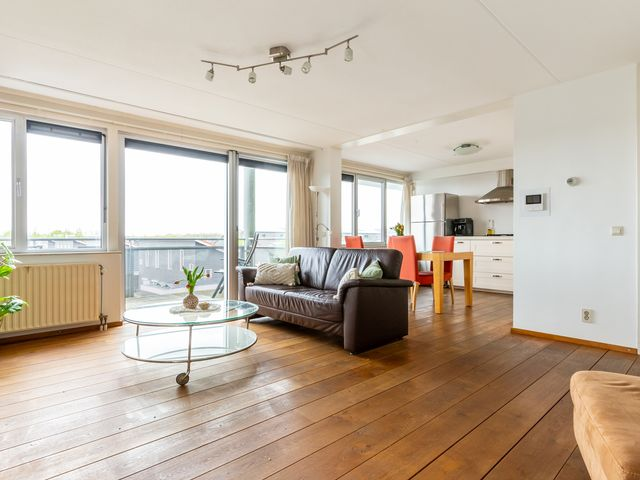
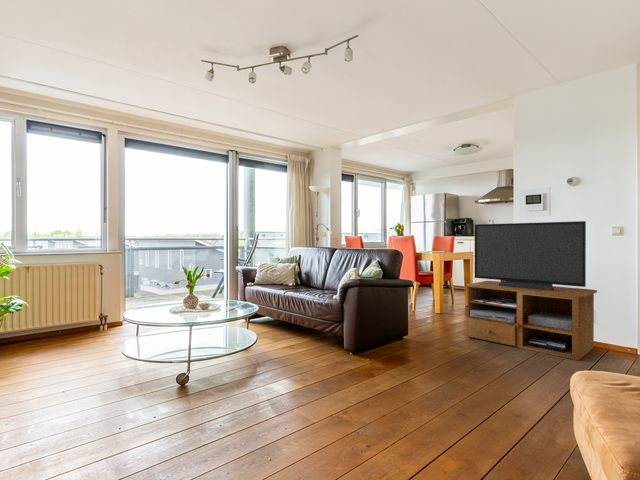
+ tv stand (526, 282)
